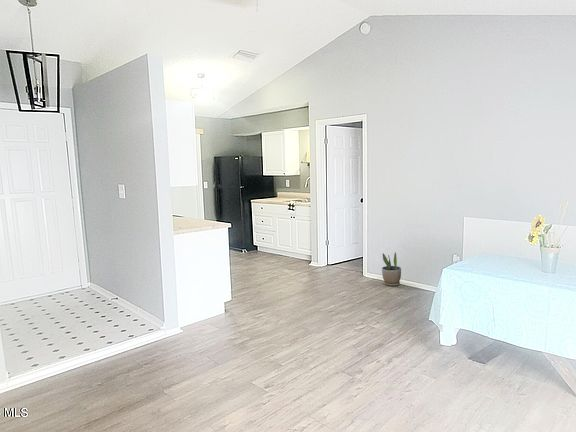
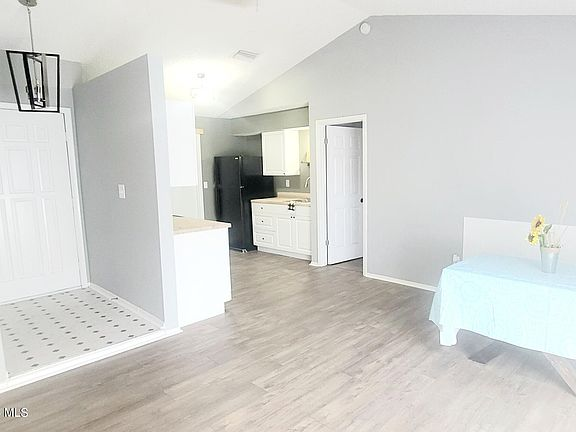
- potted plant (391, 267)
